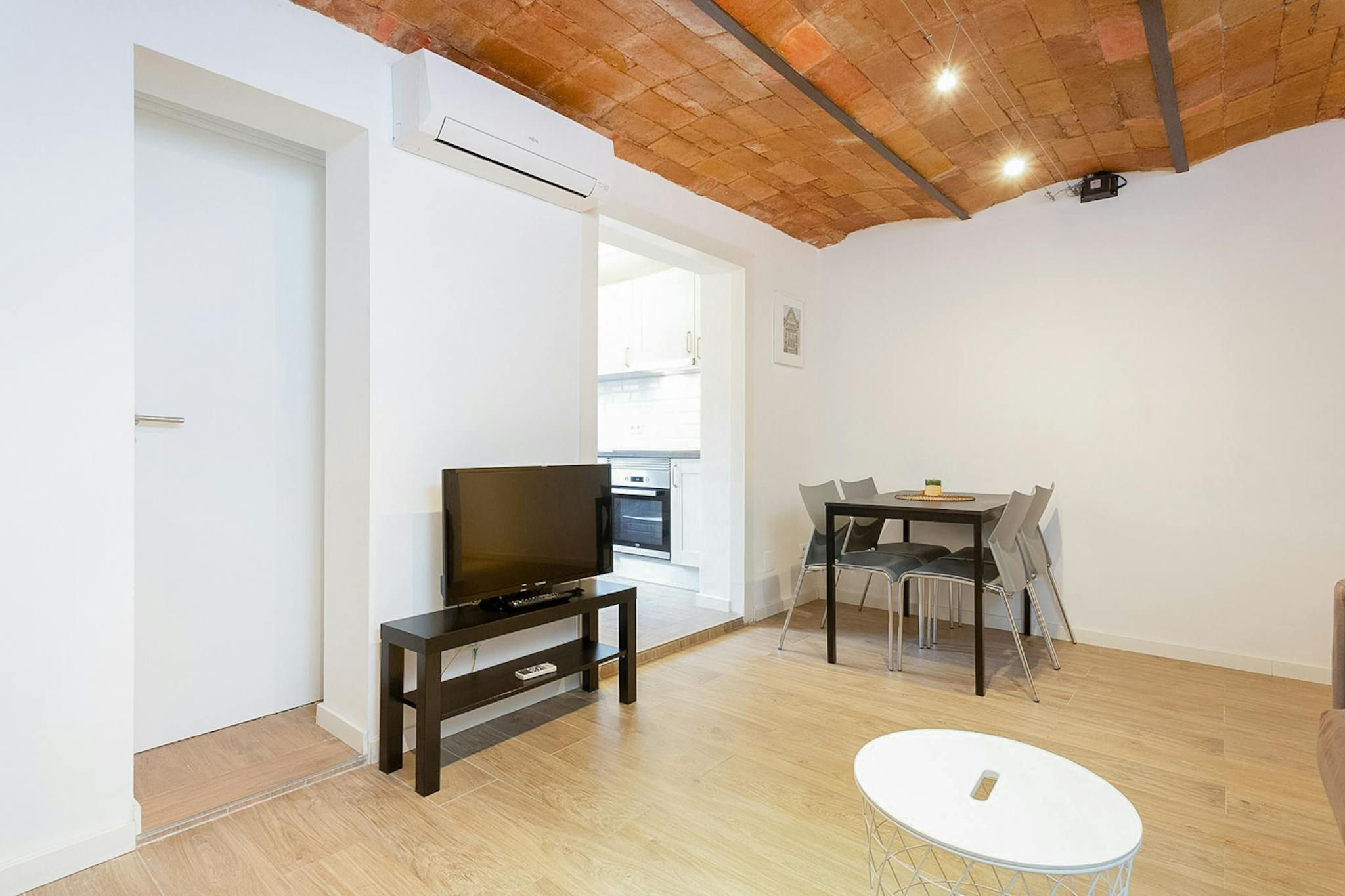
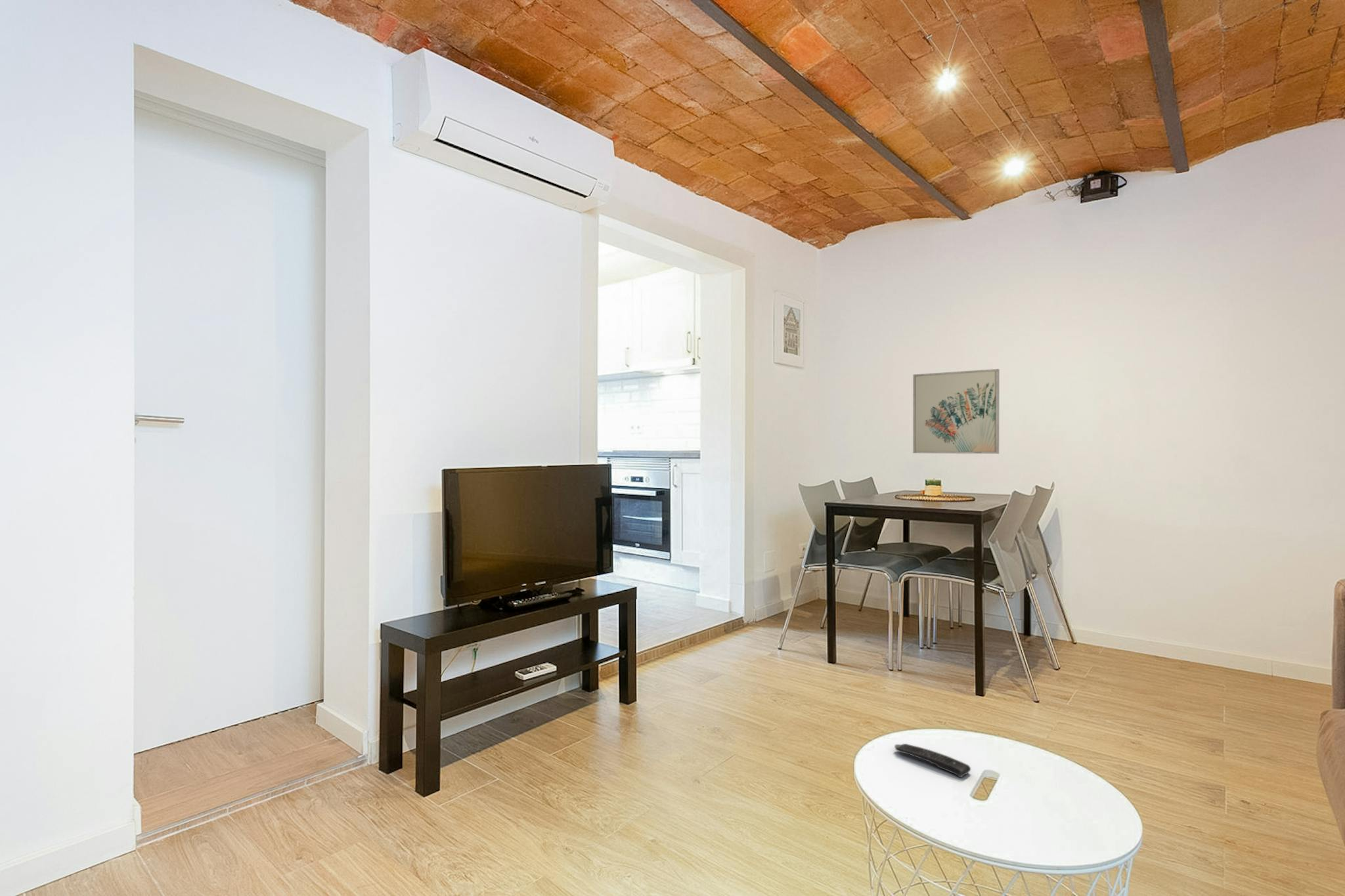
+ remote control (929, 757)
+ wall art (954, 412)
